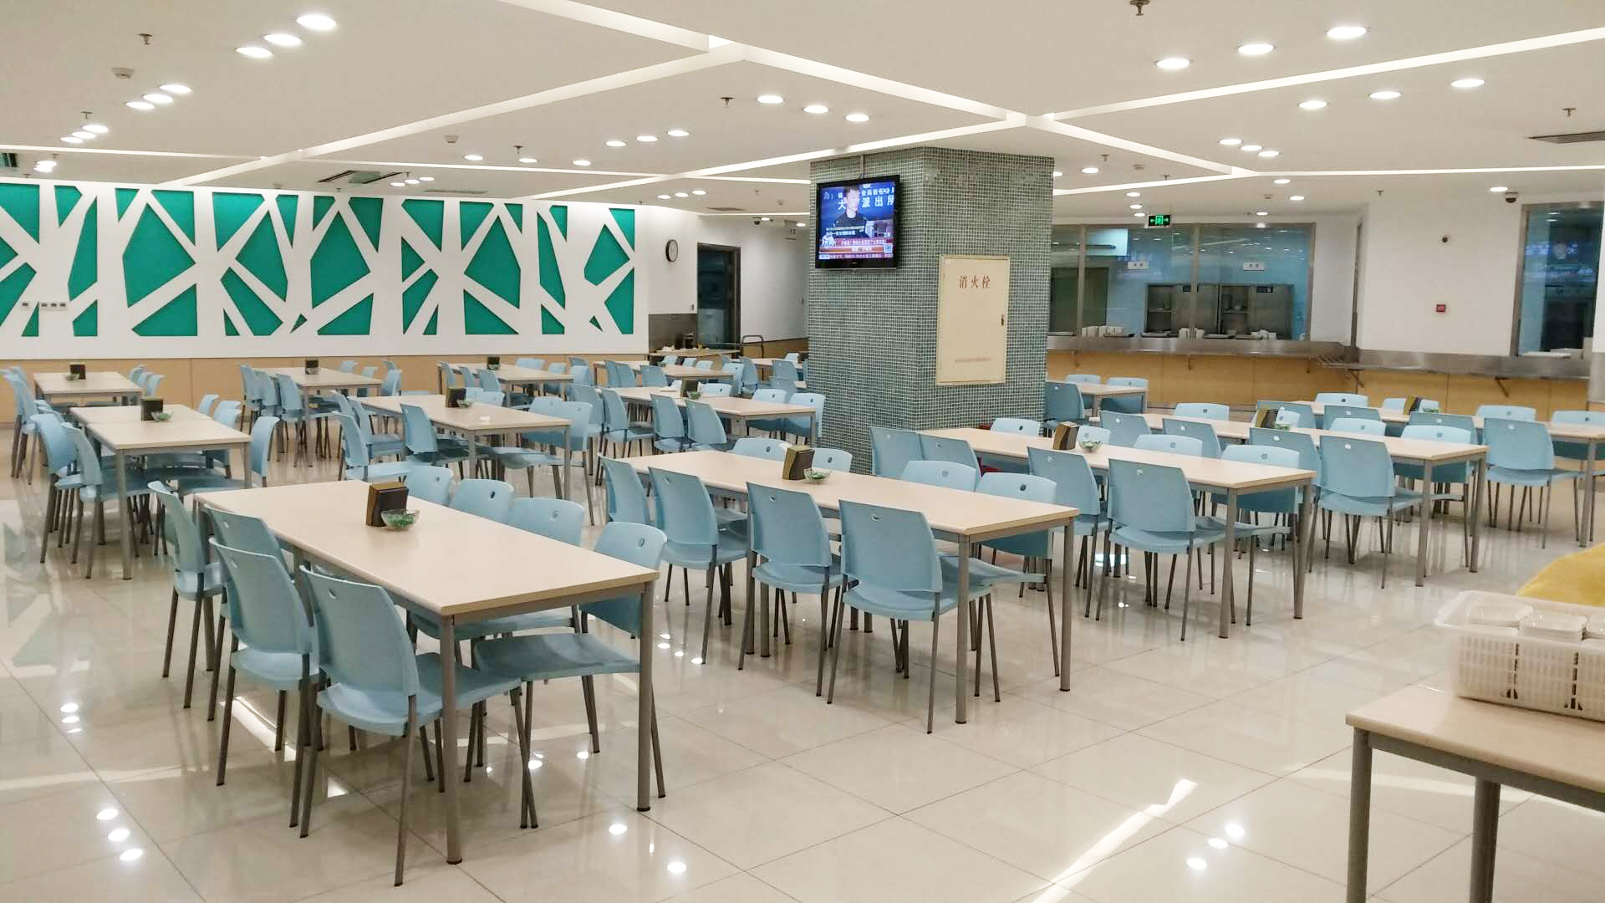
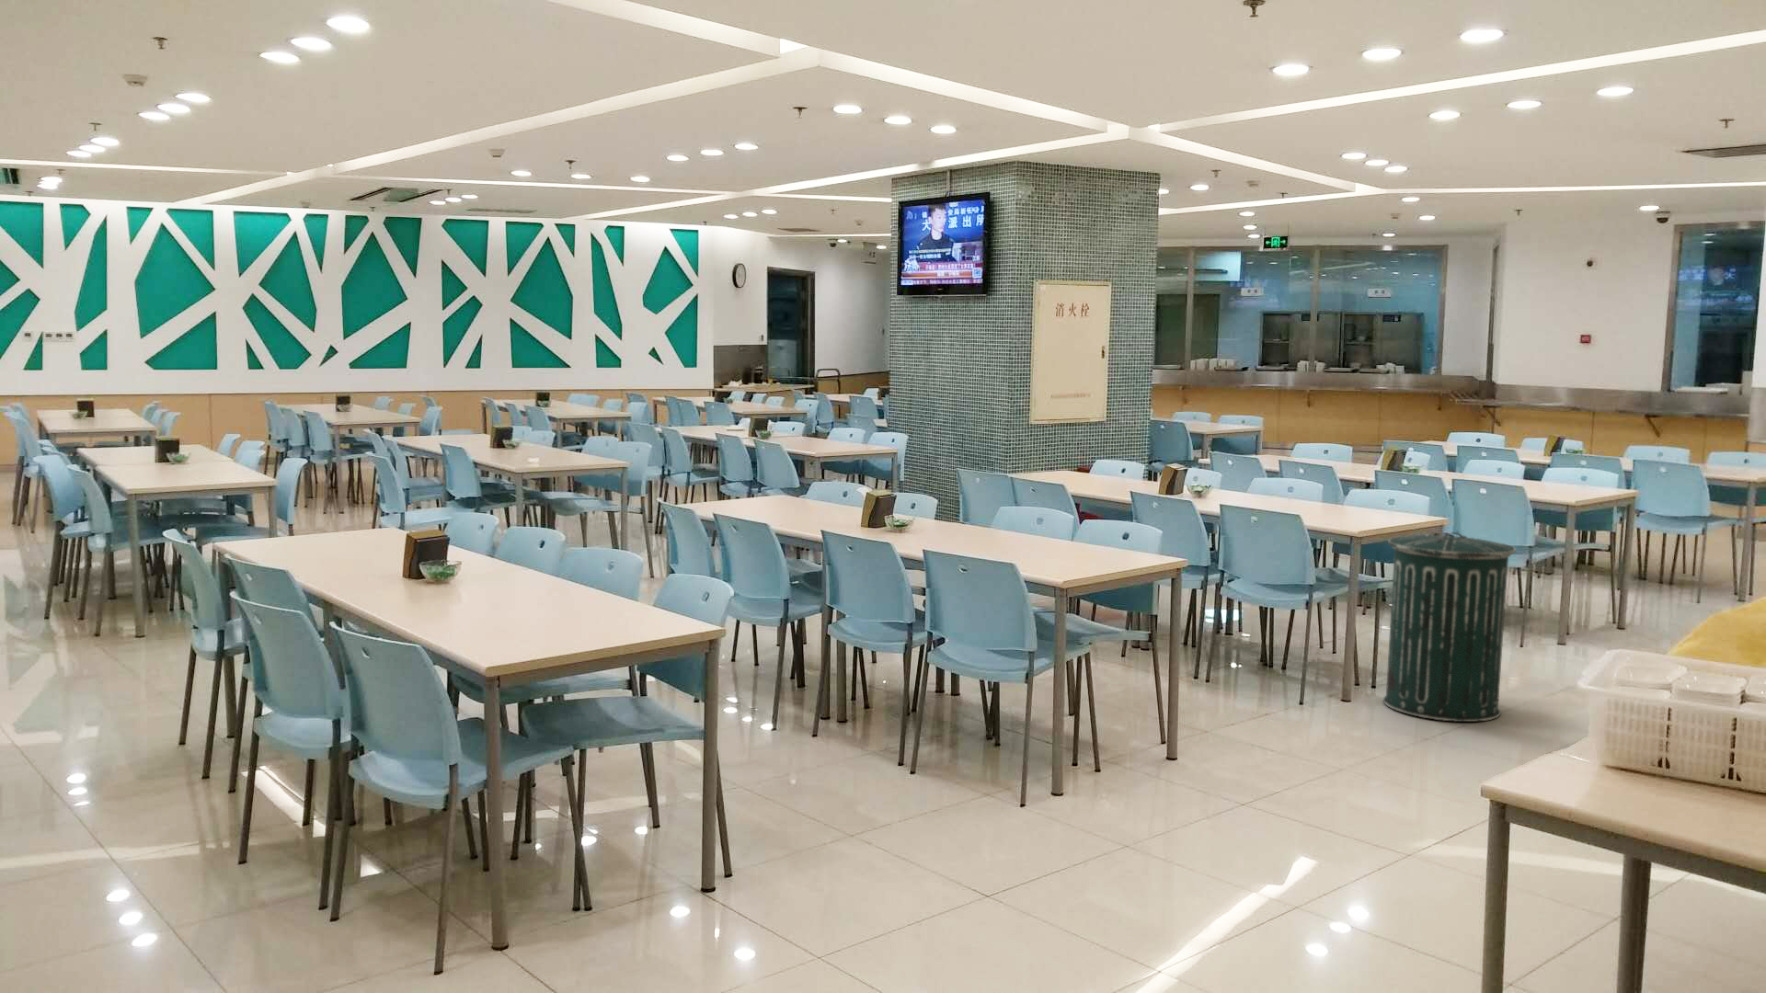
+ trash can (1446, 620)
